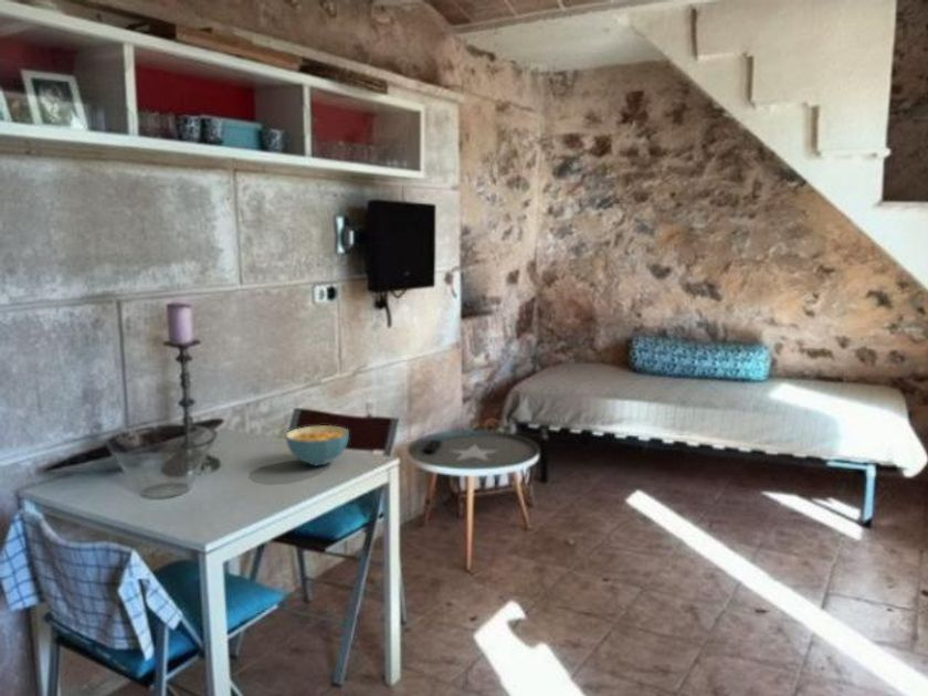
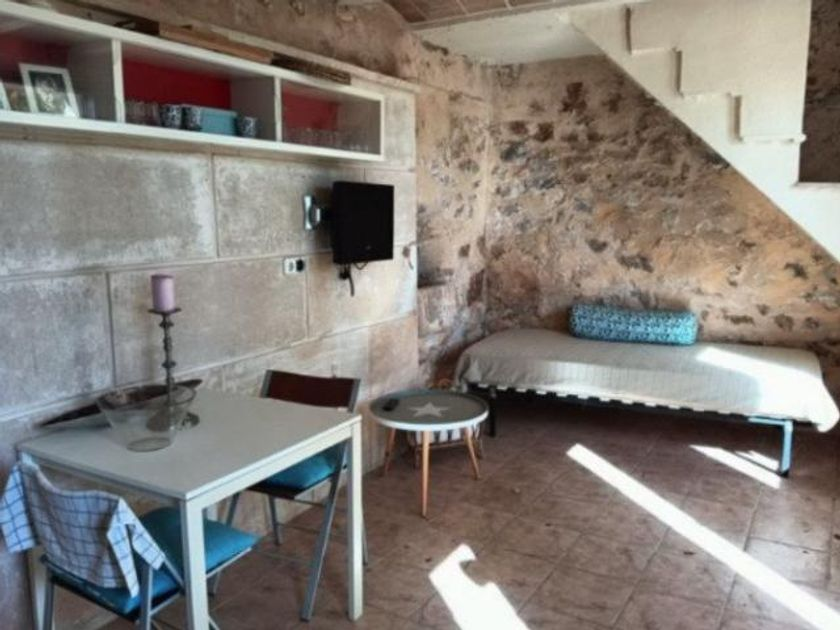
- cereal bowl (318, 447)
